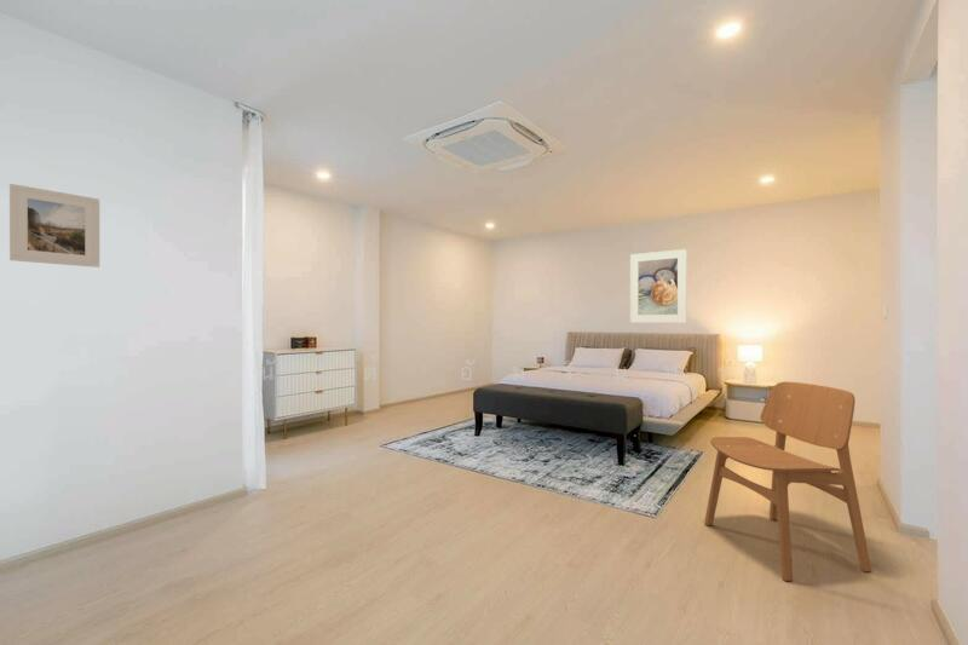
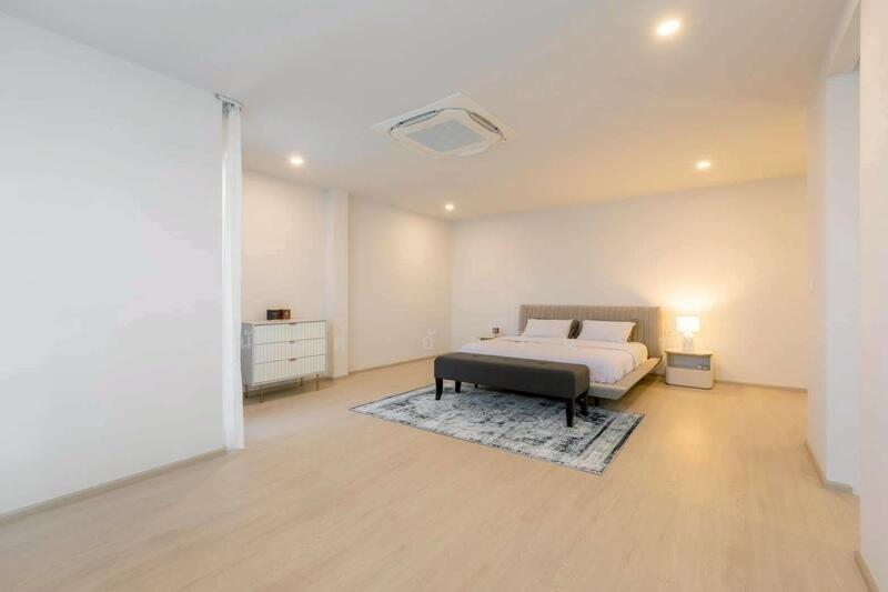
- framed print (57, 228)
- chair (779, 466)
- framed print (657, 287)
